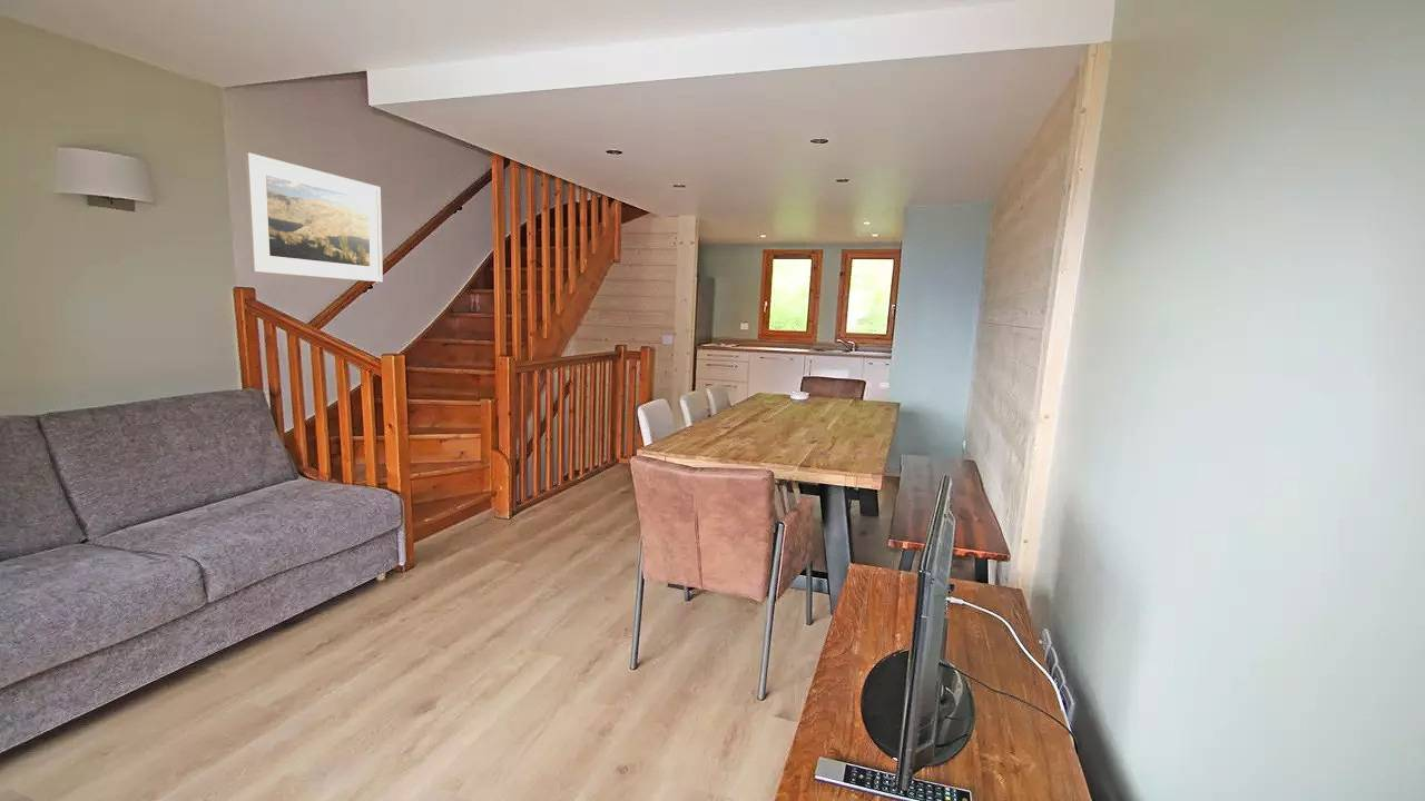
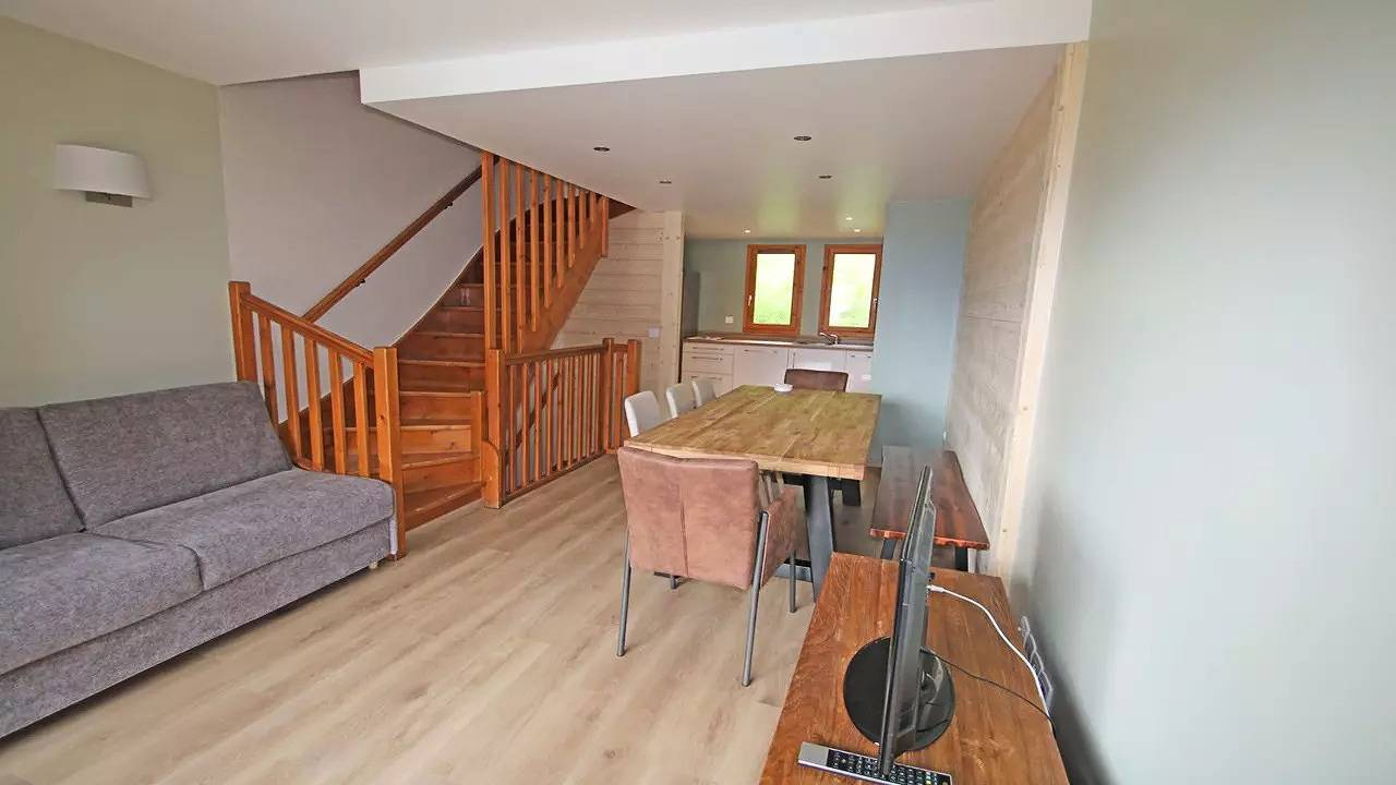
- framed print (322, 225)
